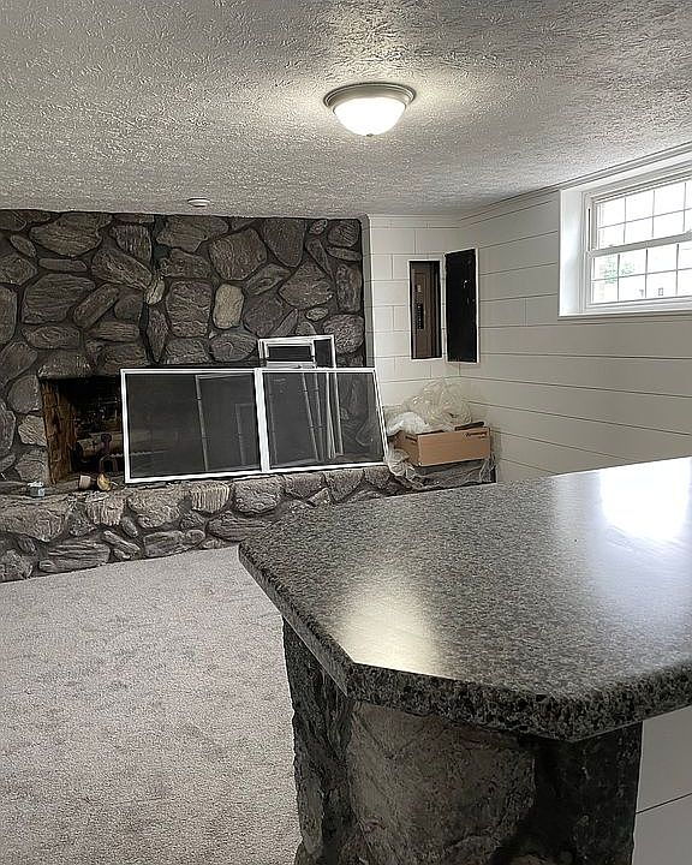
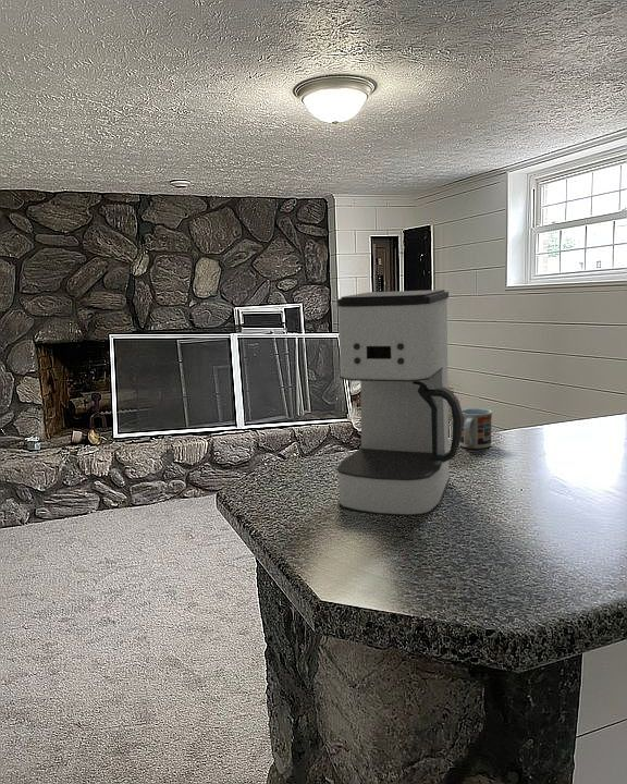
+ coffee maker (402, 397)
+ cup (474, 429)
